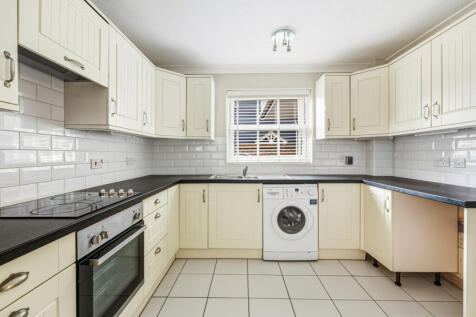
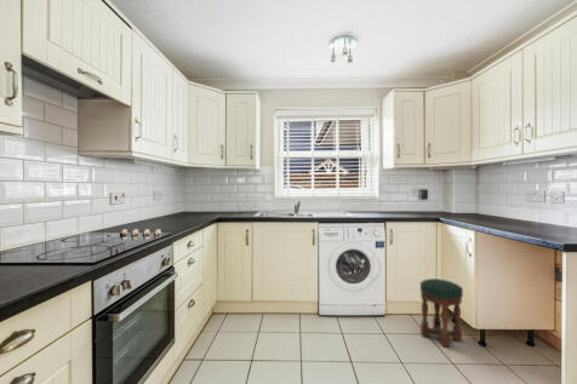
+ stool (439, 309)
